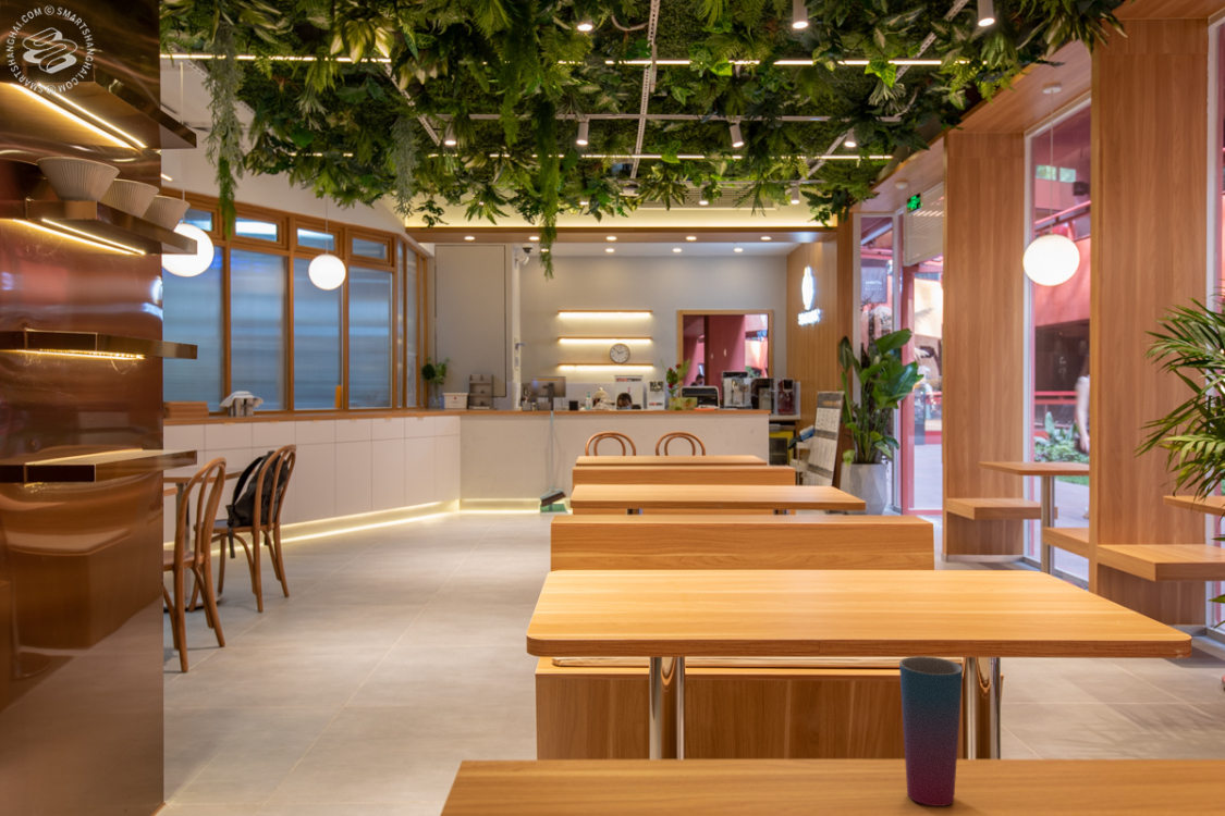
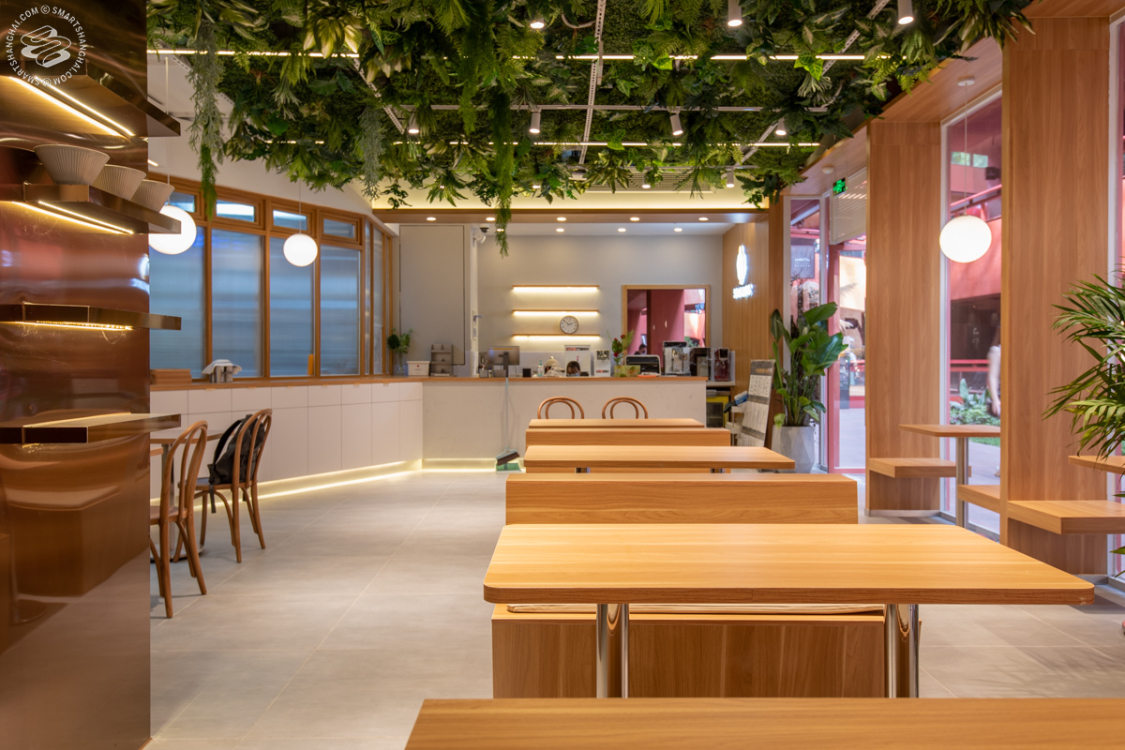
- cup (930, 730)
